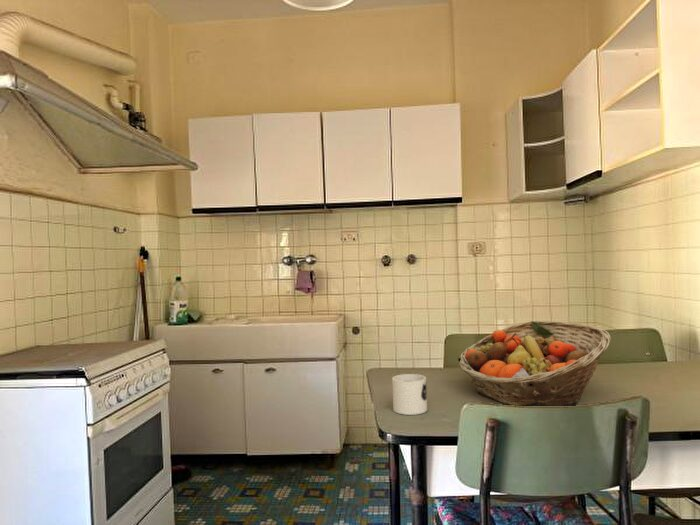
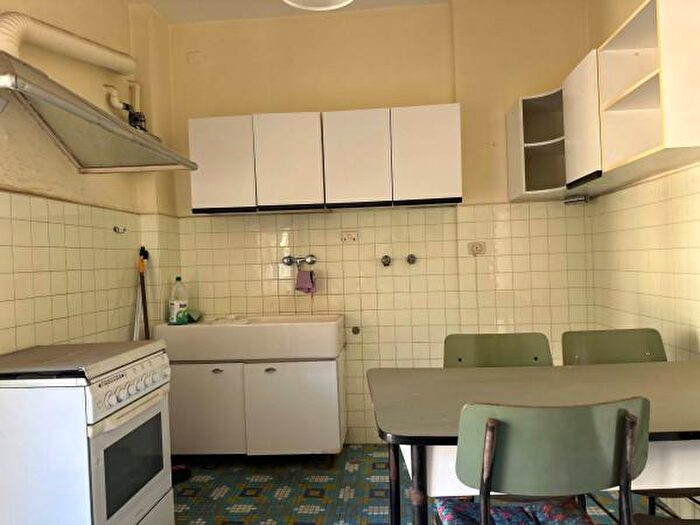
- mug (407, 392)
- fruit basket (530, 360)
